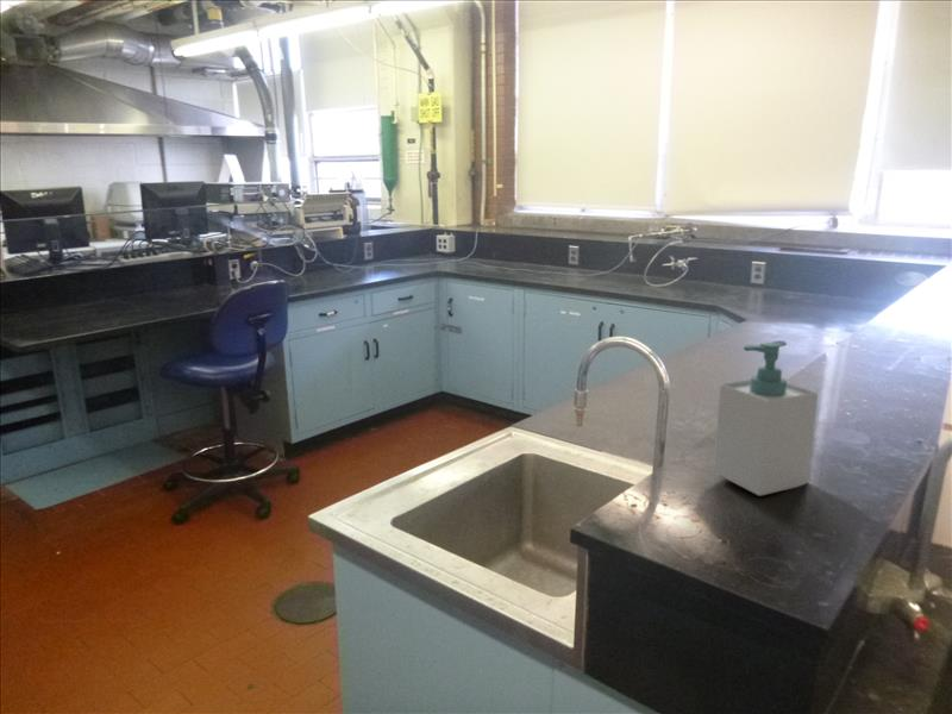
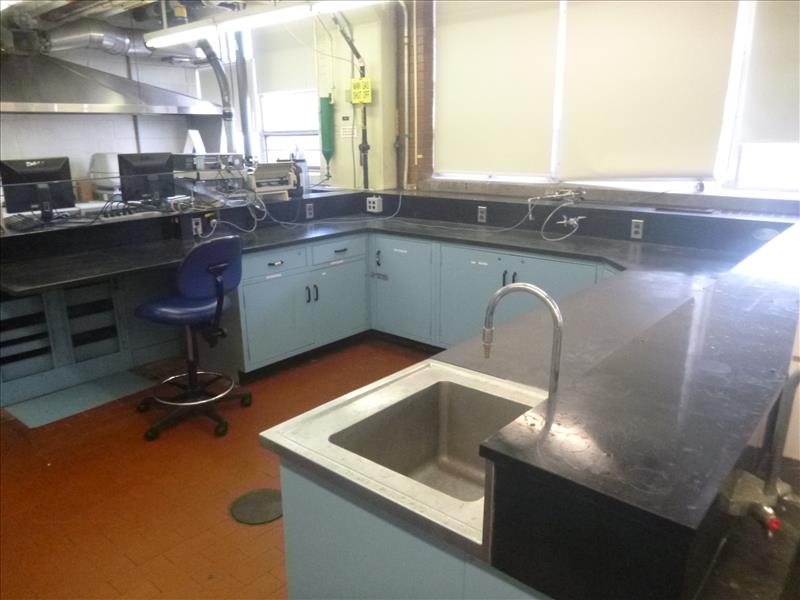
- soap bottle (764, 412)
